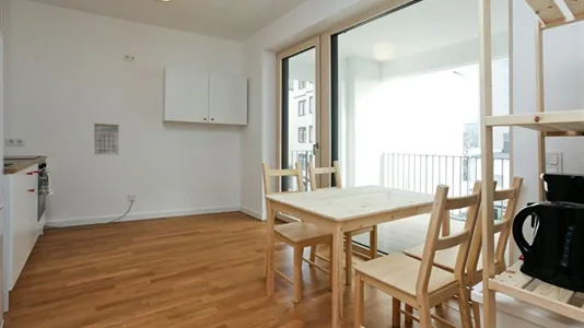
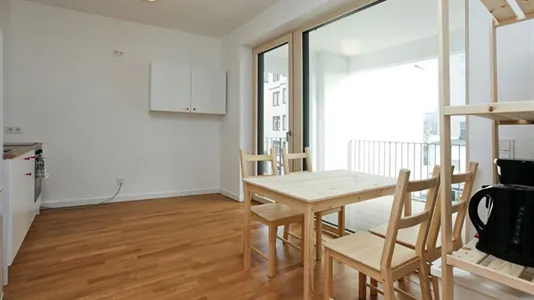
- calendar (106, 136)
